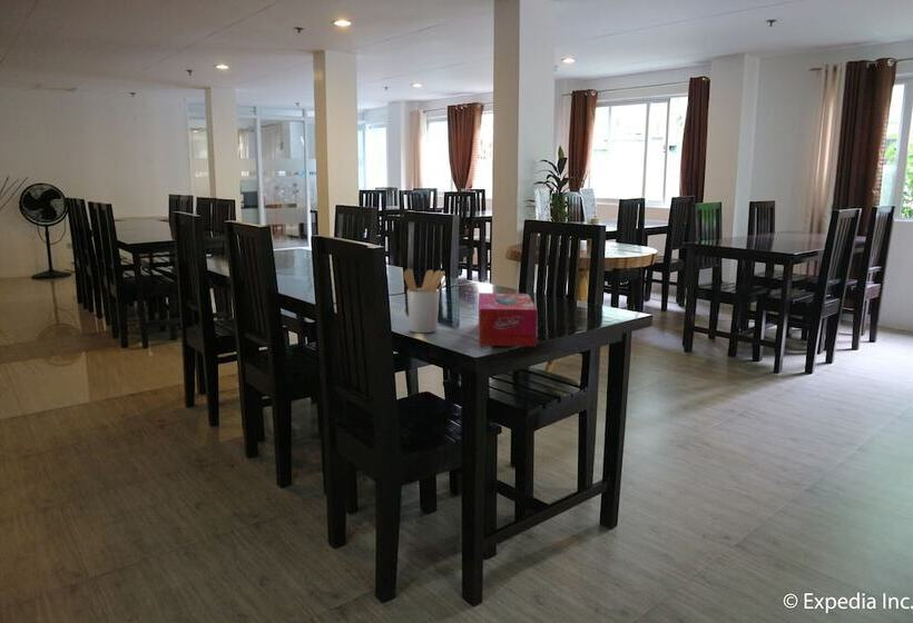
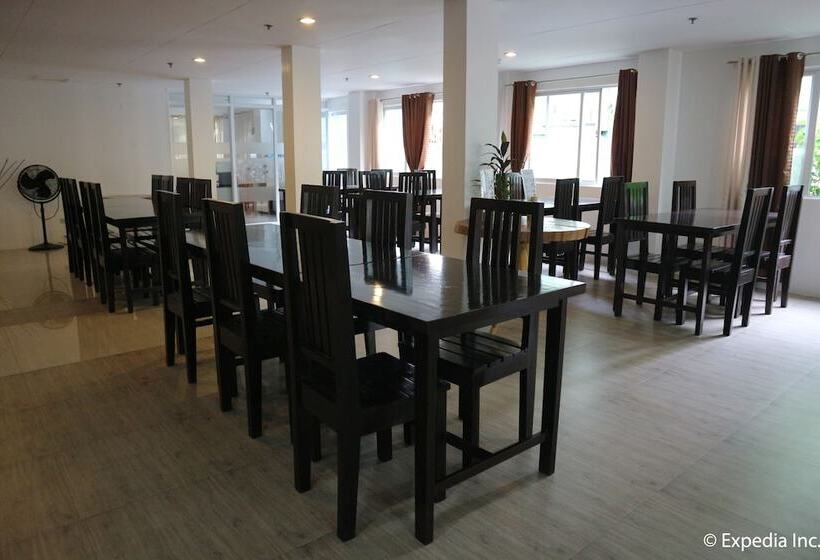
- tissue box (504, 317)
- utensil holder (426, 298)
